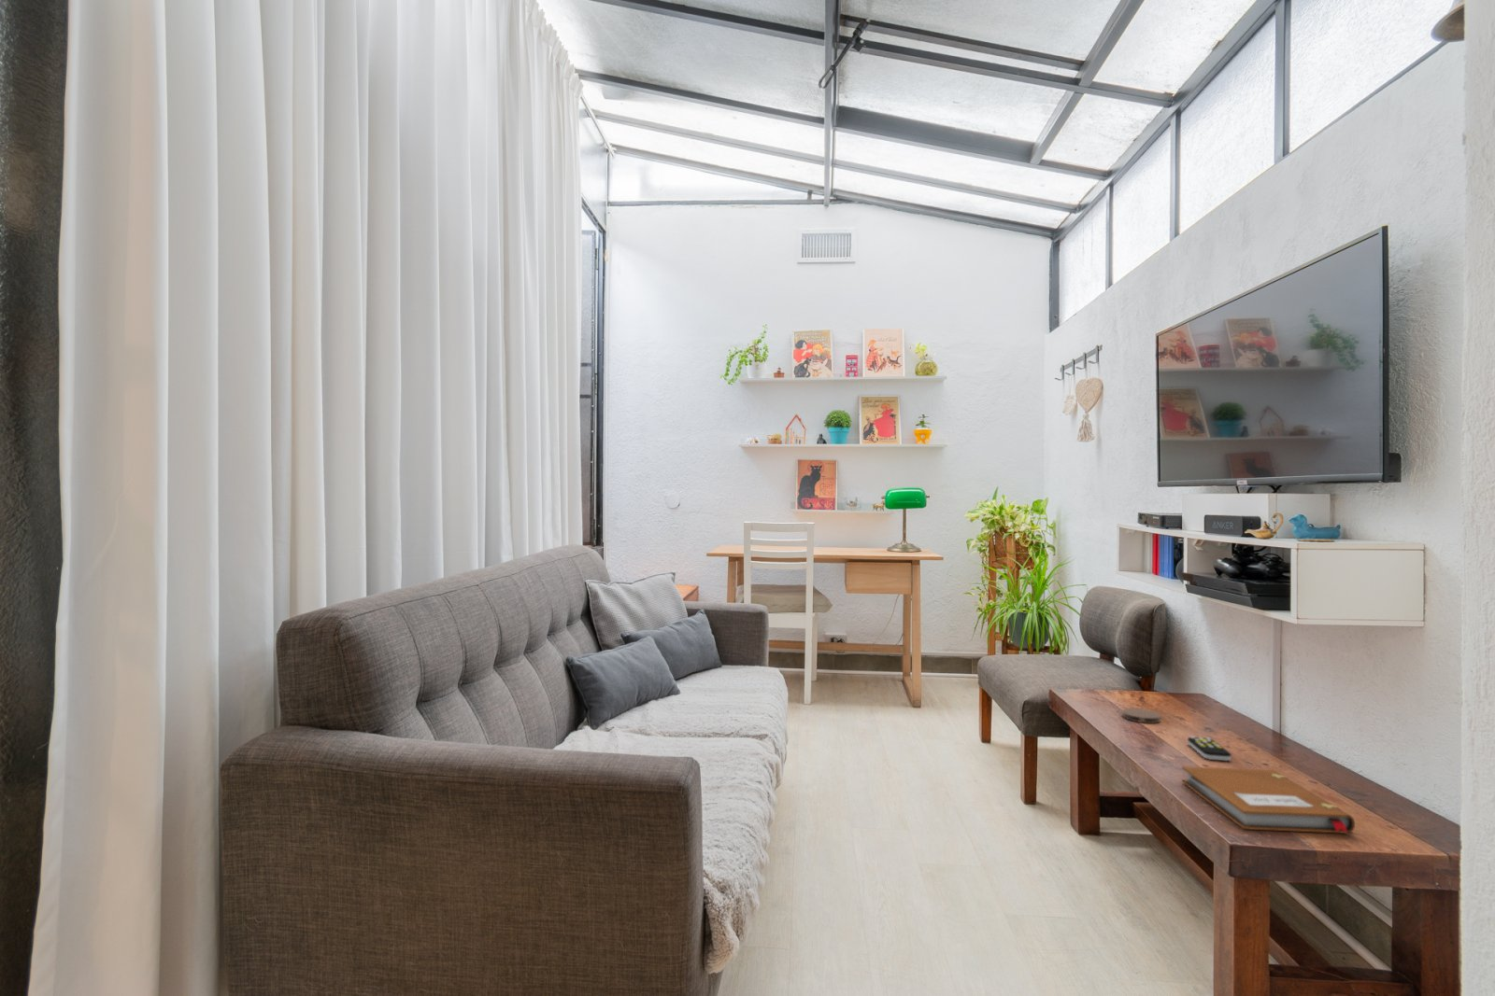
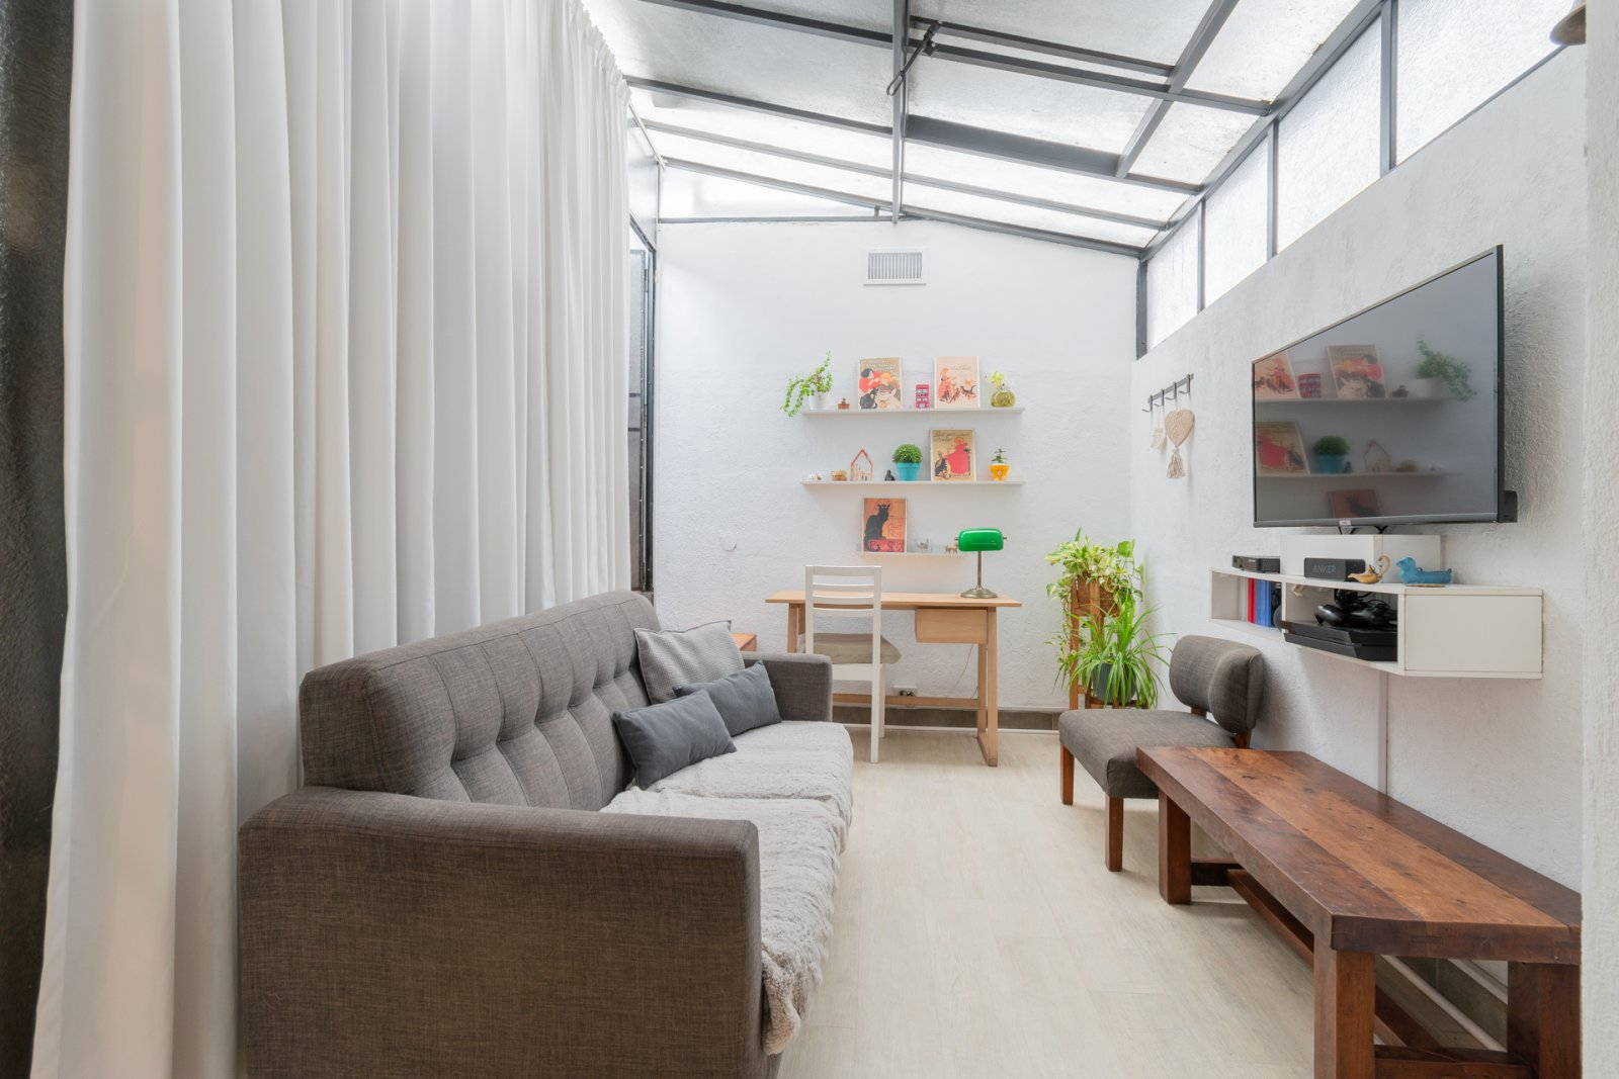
- remote control (1208, 748)
- coaster (1141, 715)
- notebook (1264, 798)
